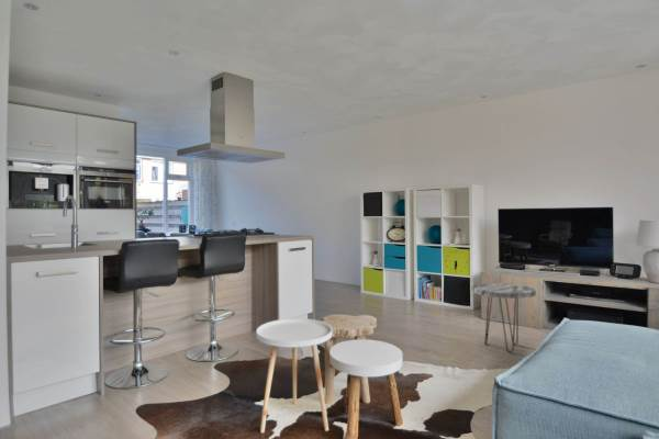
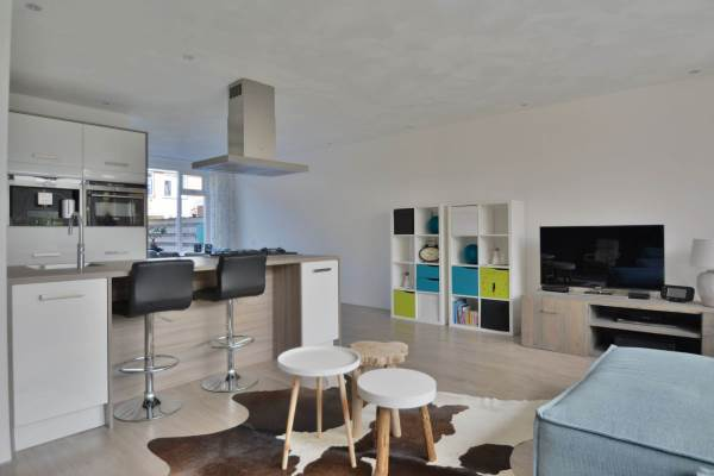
- side table (502, 317)
